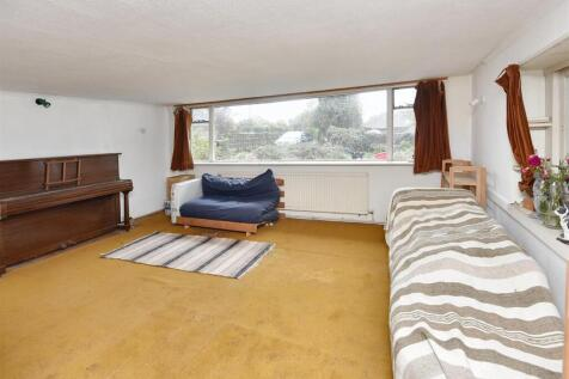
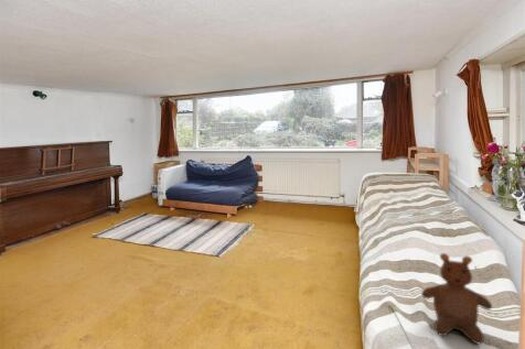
+ teddy bear (456, 294)
